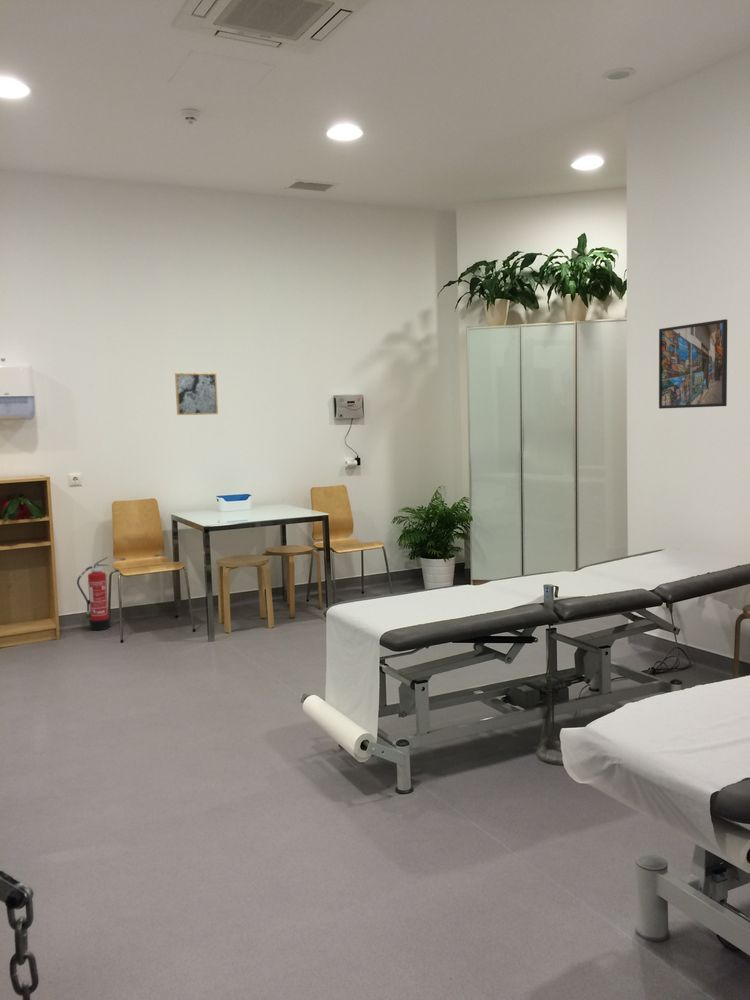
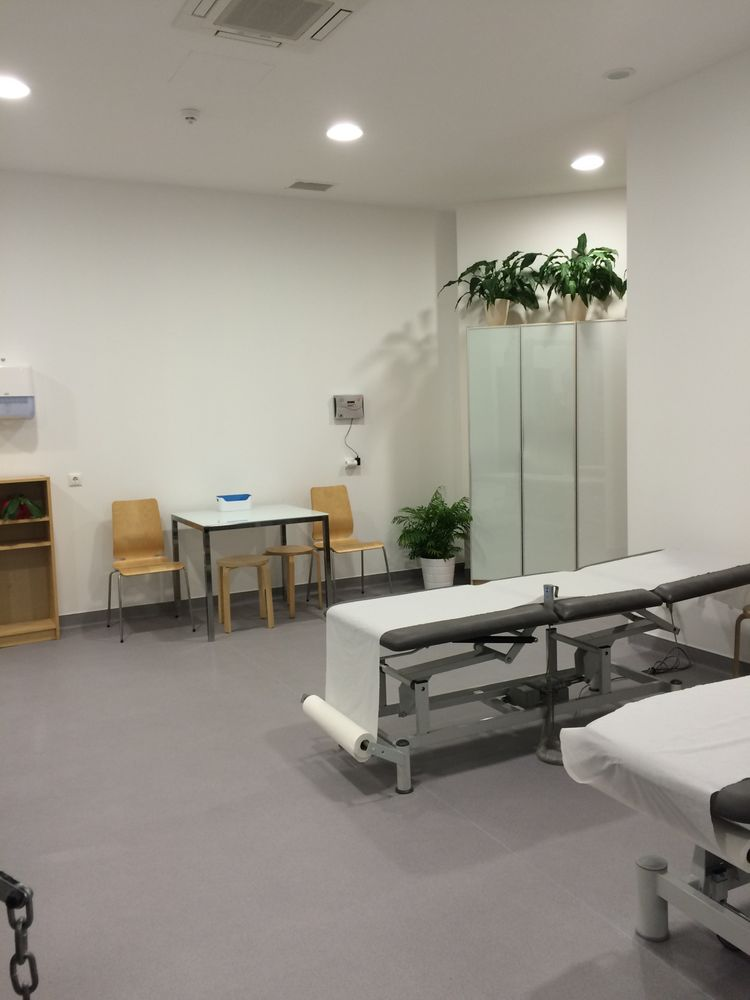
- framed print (691, 366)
- wall art (196, 394)
- fire extinguisher (94, 593)
